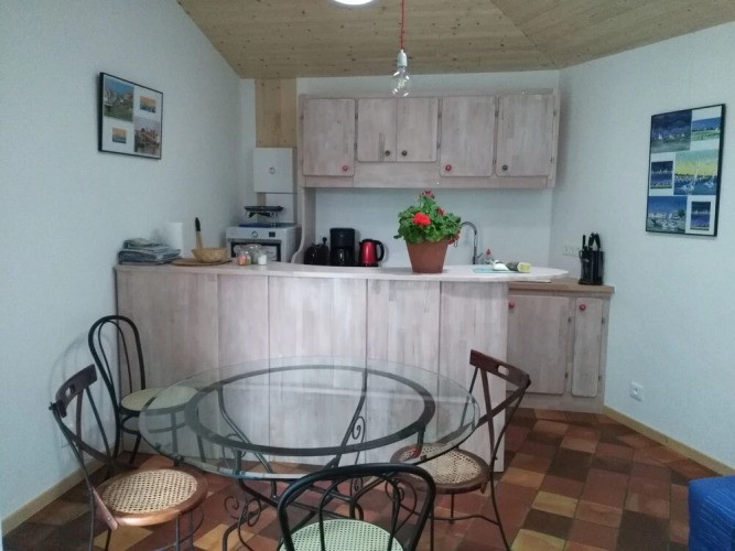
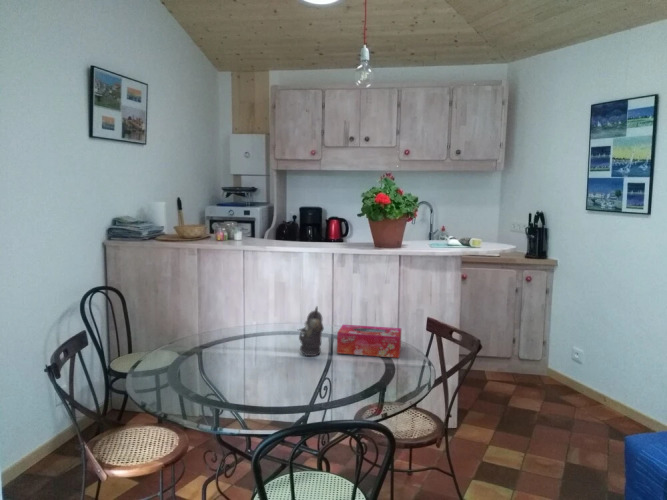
+ tissue box (369, 340)
+ teapot (308, 328)
